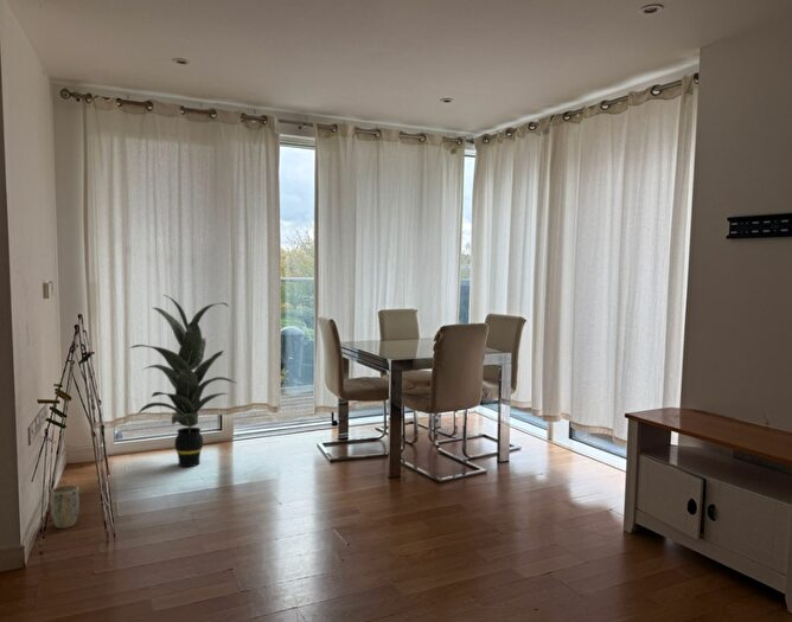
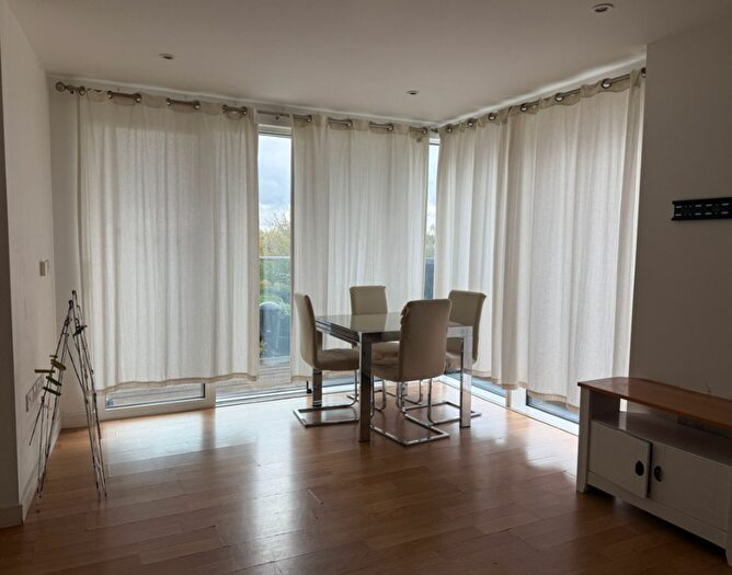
- indoor plant (181, 379)
- plant pot (64, 506)
